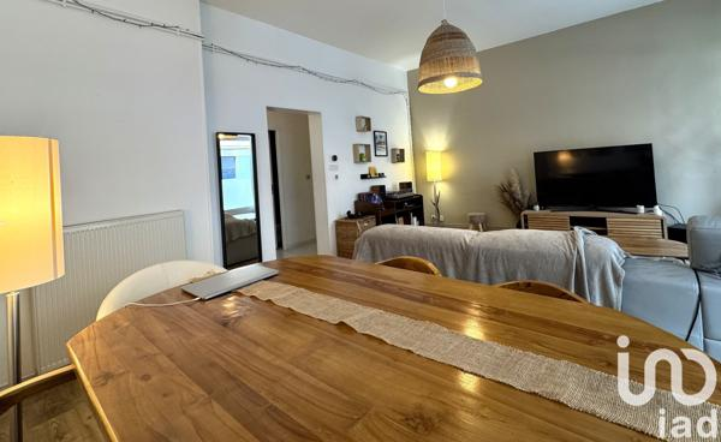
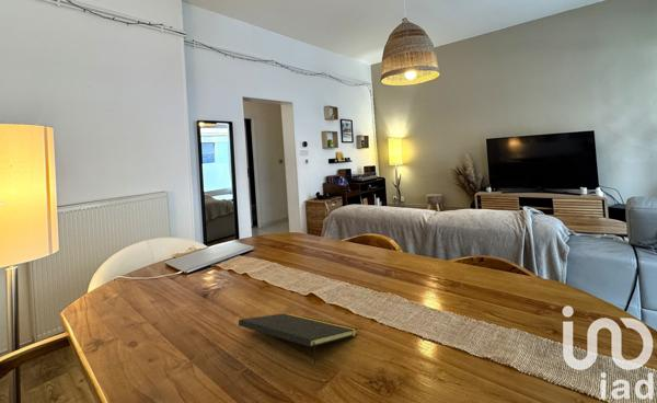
+ notepad (297, 326)
